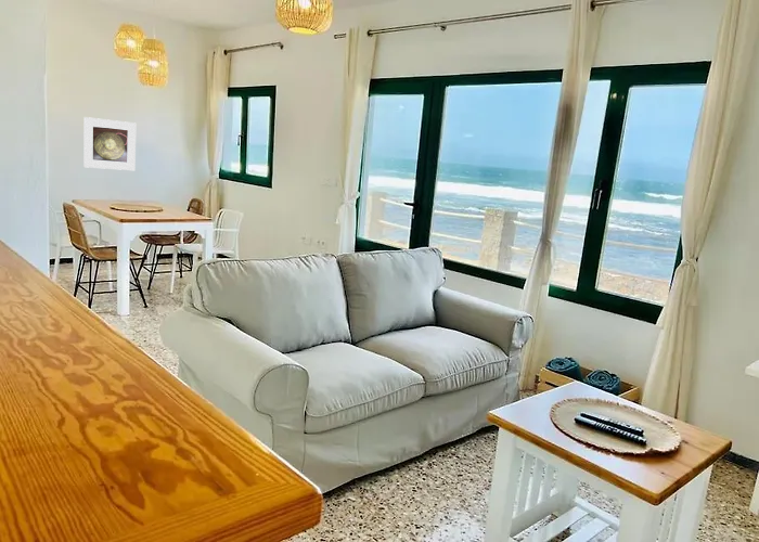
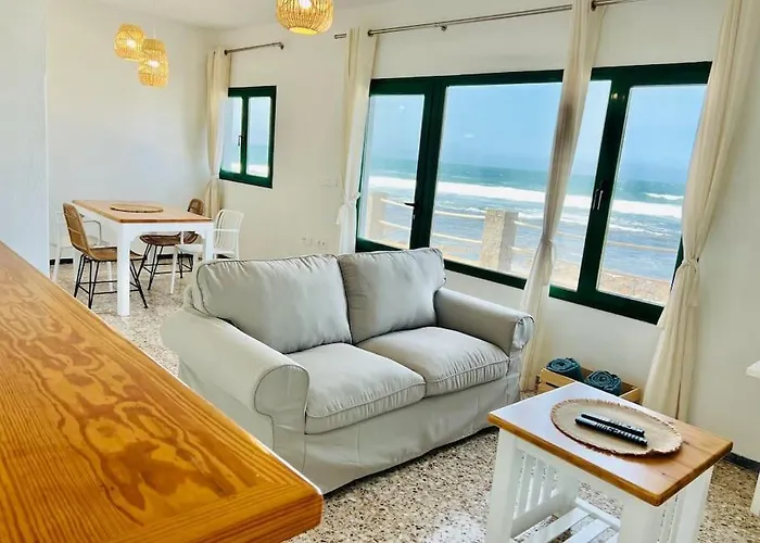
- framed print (110, 144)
